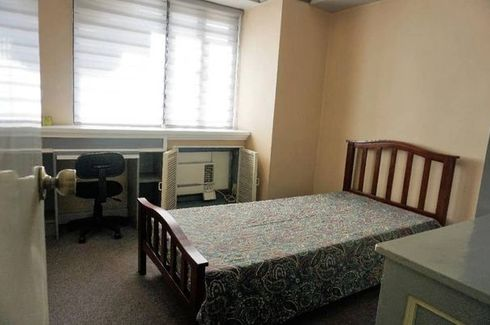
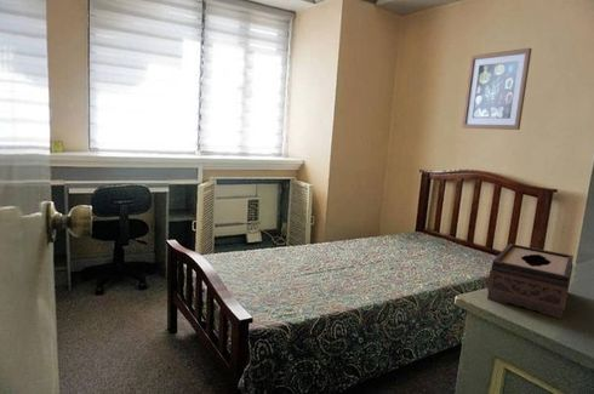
+ wall art (493, 91)
+ tissue box (532, 276)
